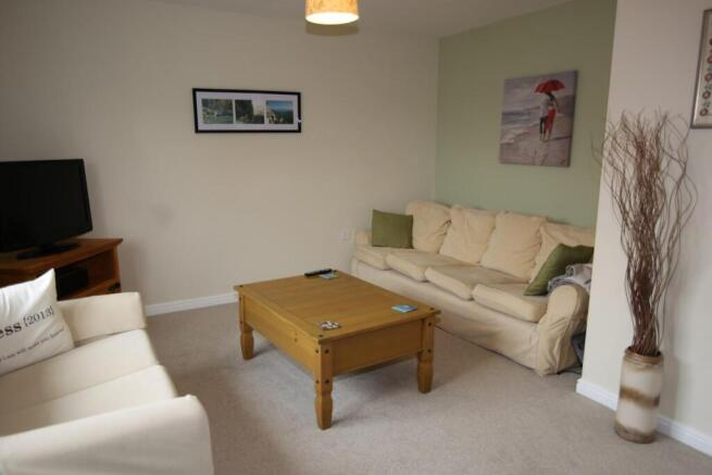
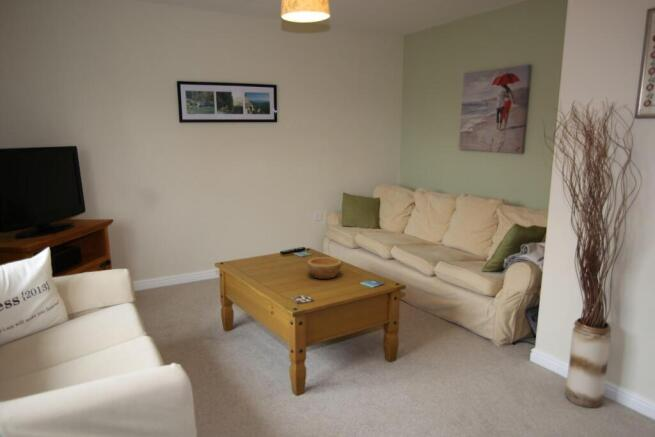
+ bowl (324, 268)
